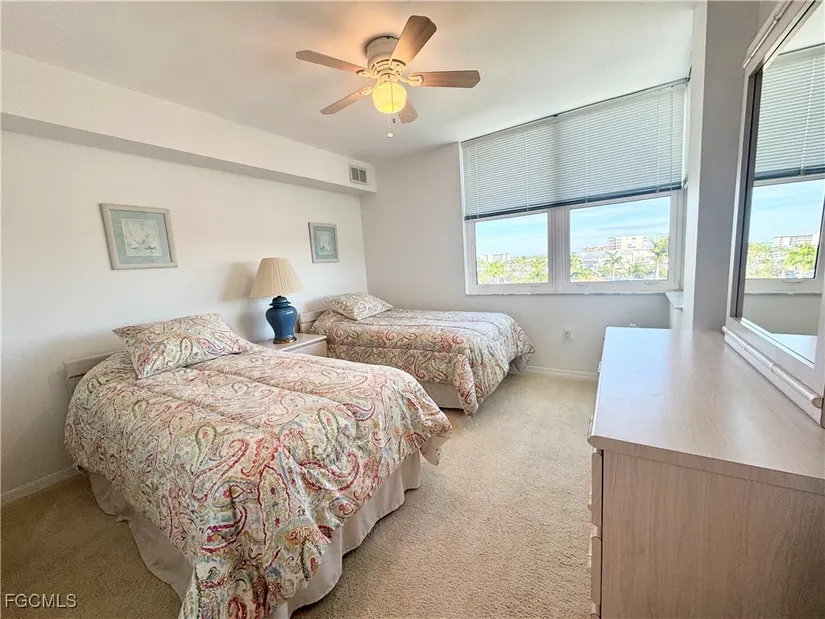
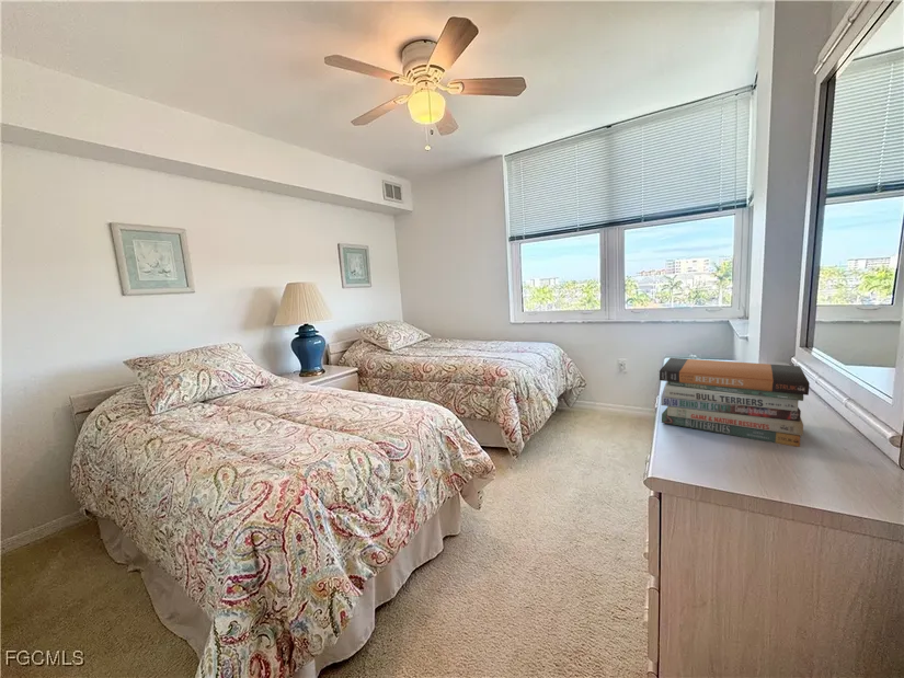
+ book stack (725, 395)
